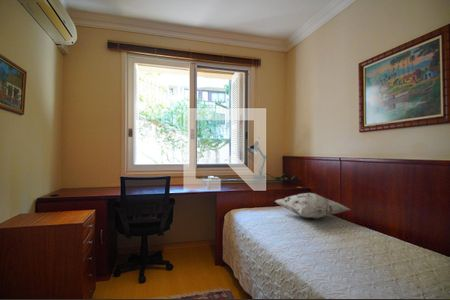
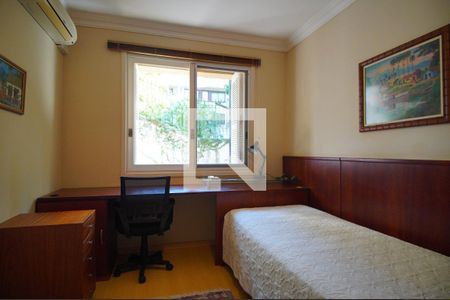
- decorative pillow (309, 205)
